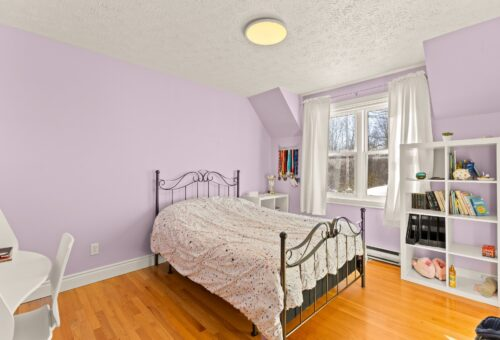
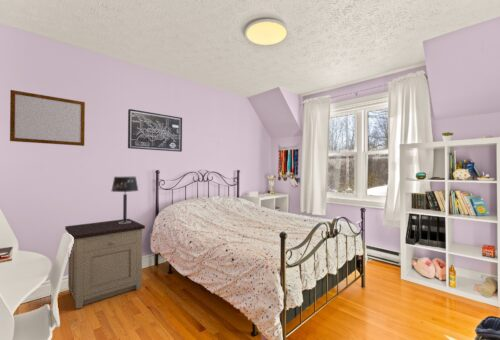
+ nightstand (105, 257)
+ table lamp (125, 199)
+ writing board (50, 120)
+ wall art (156, 132)
